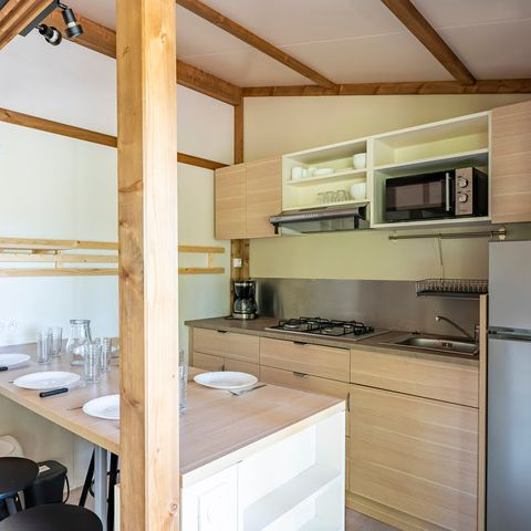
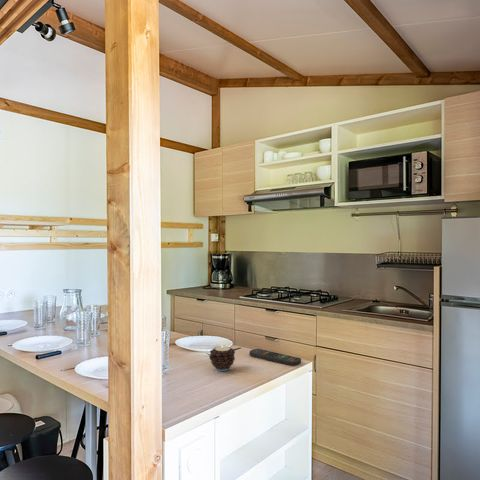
+ remote control (274, 356)
+ candle (222, 356)
